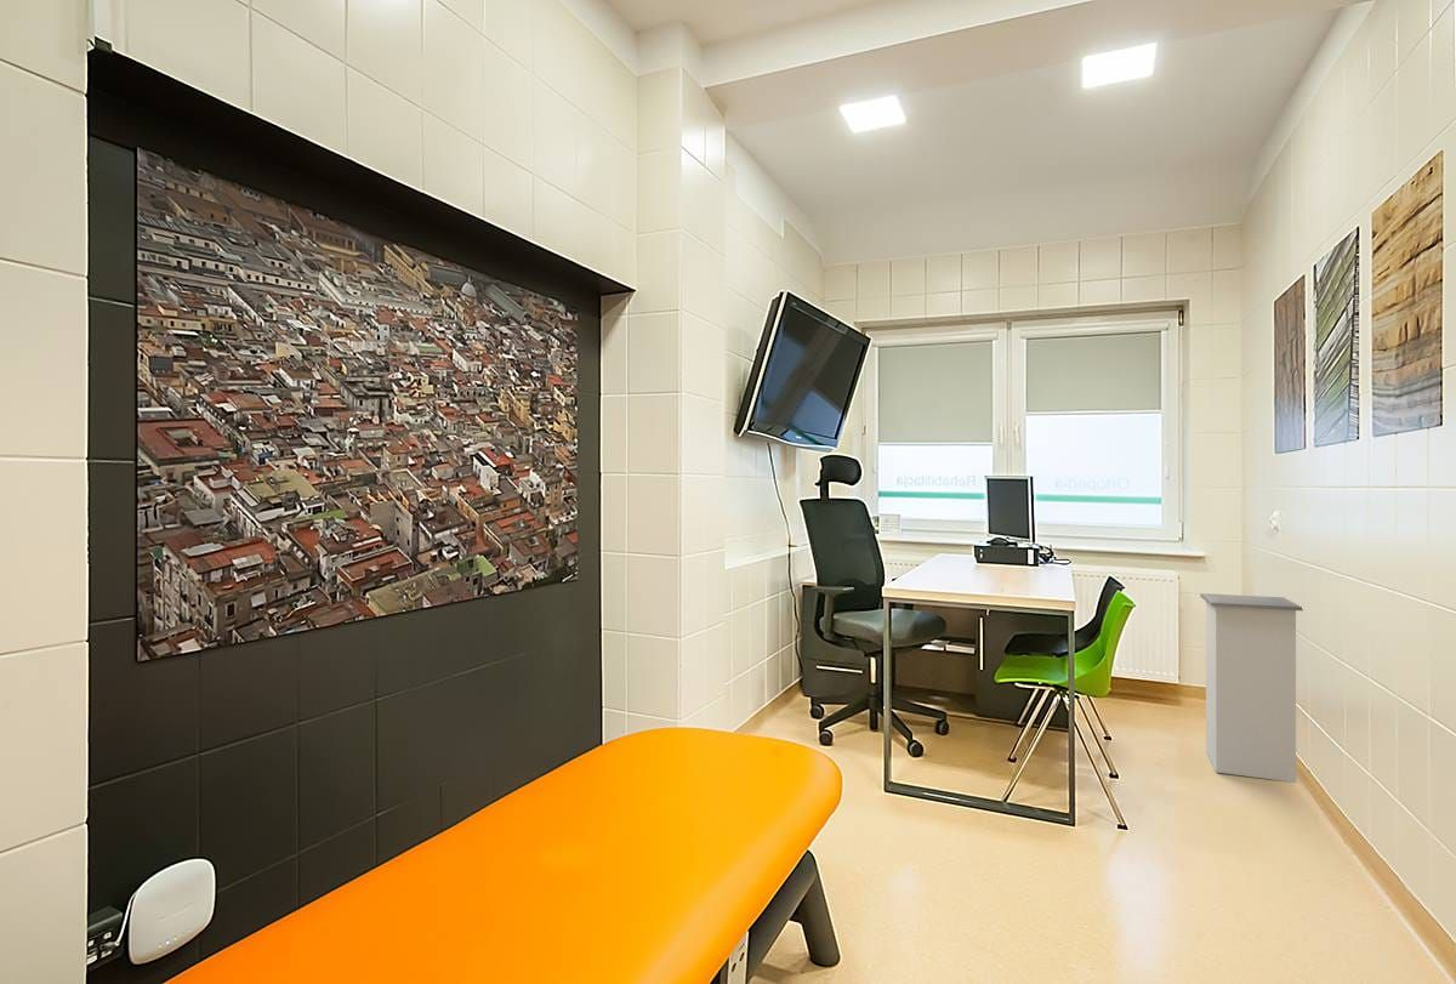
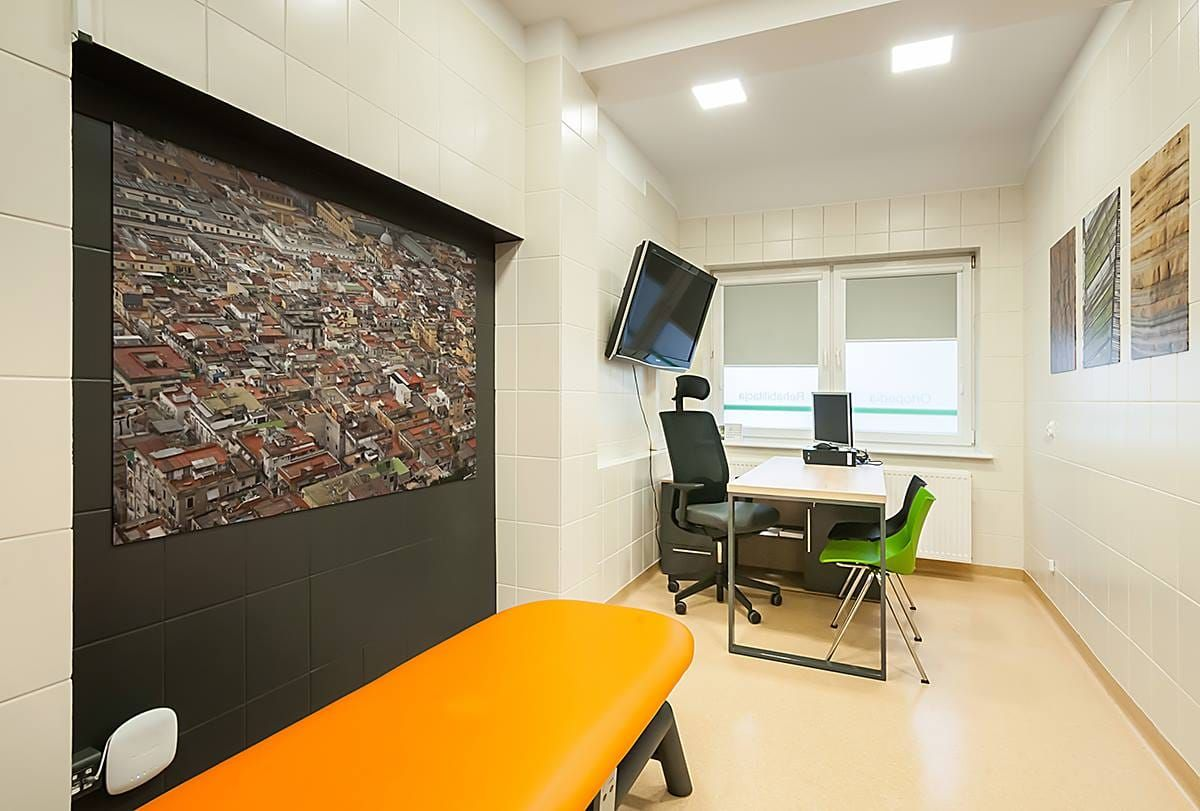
- trash can (1247, 681)
